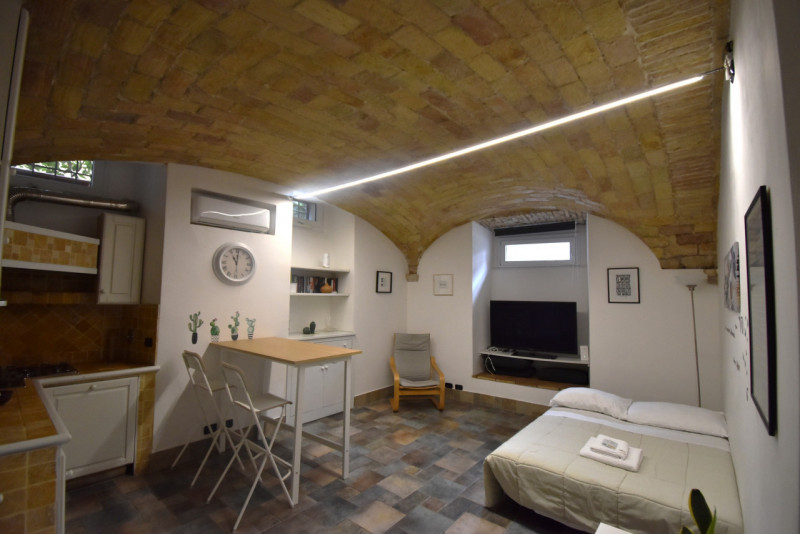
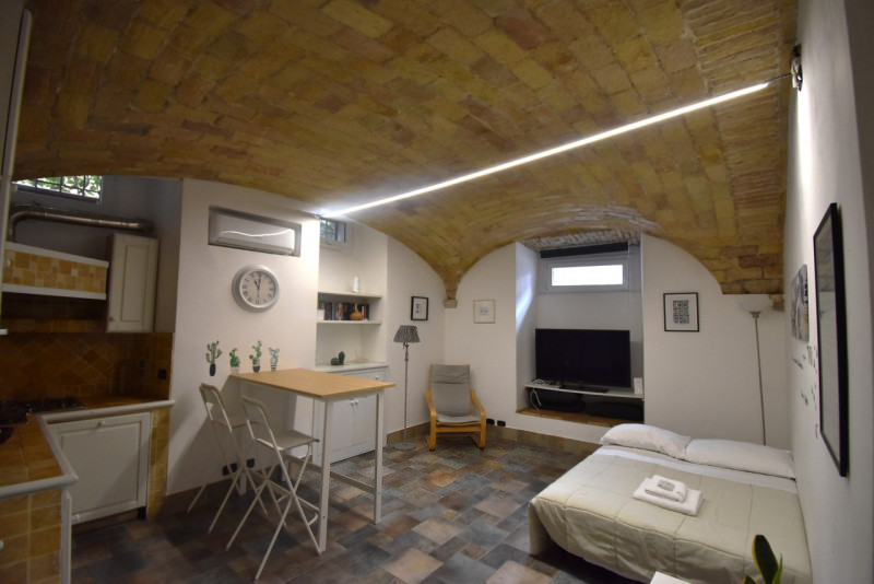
+ floor lamp (405, 385)
